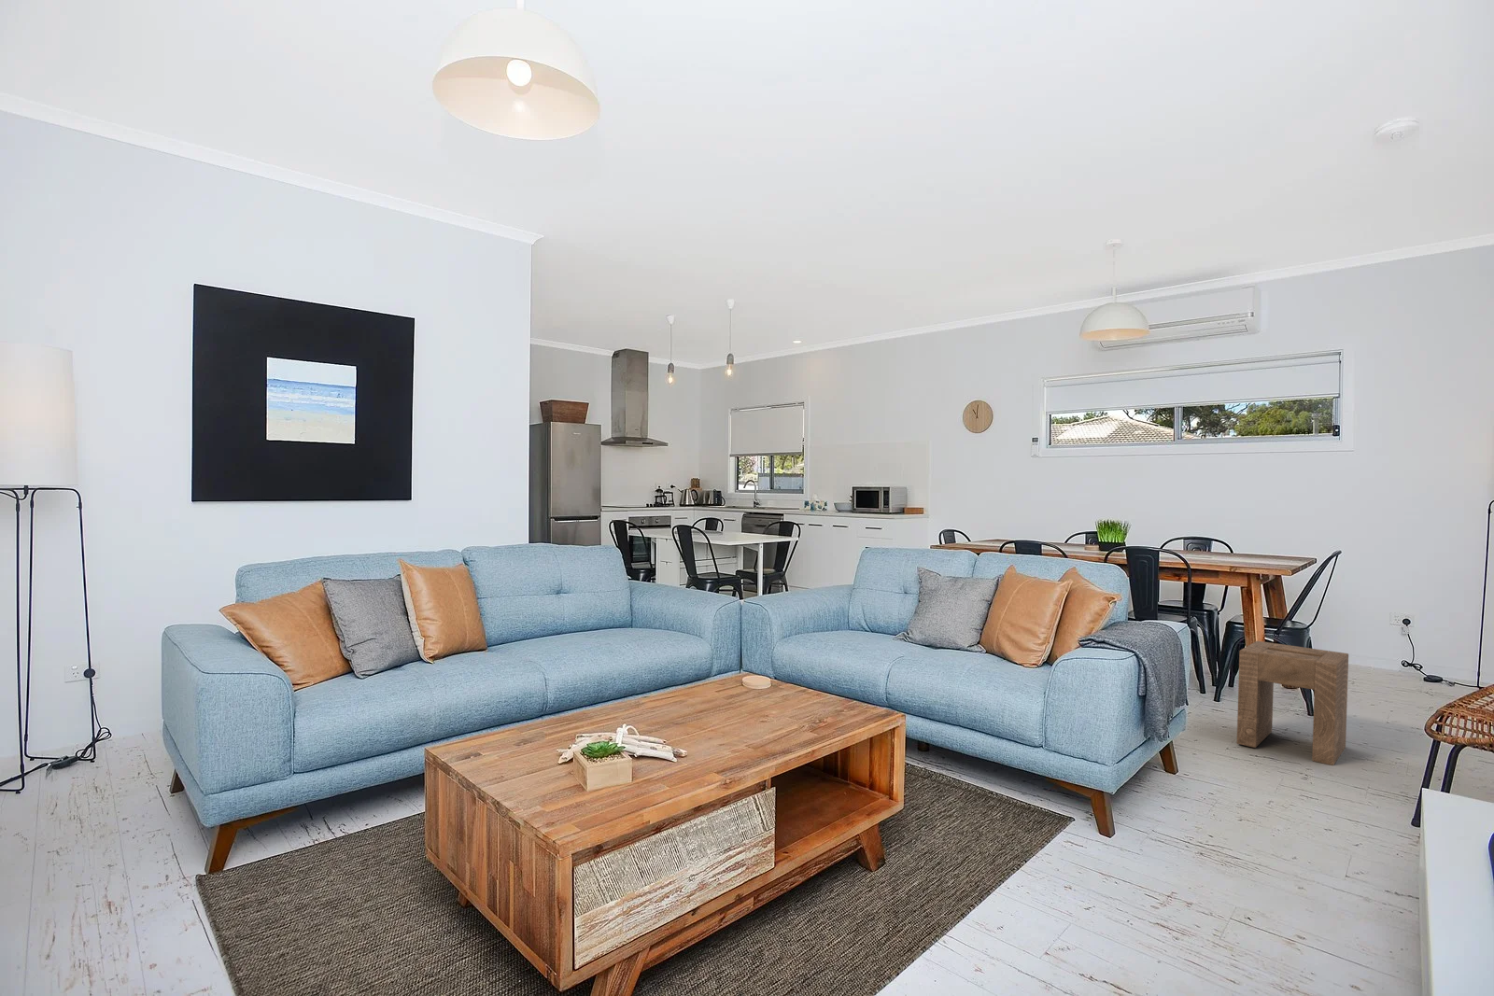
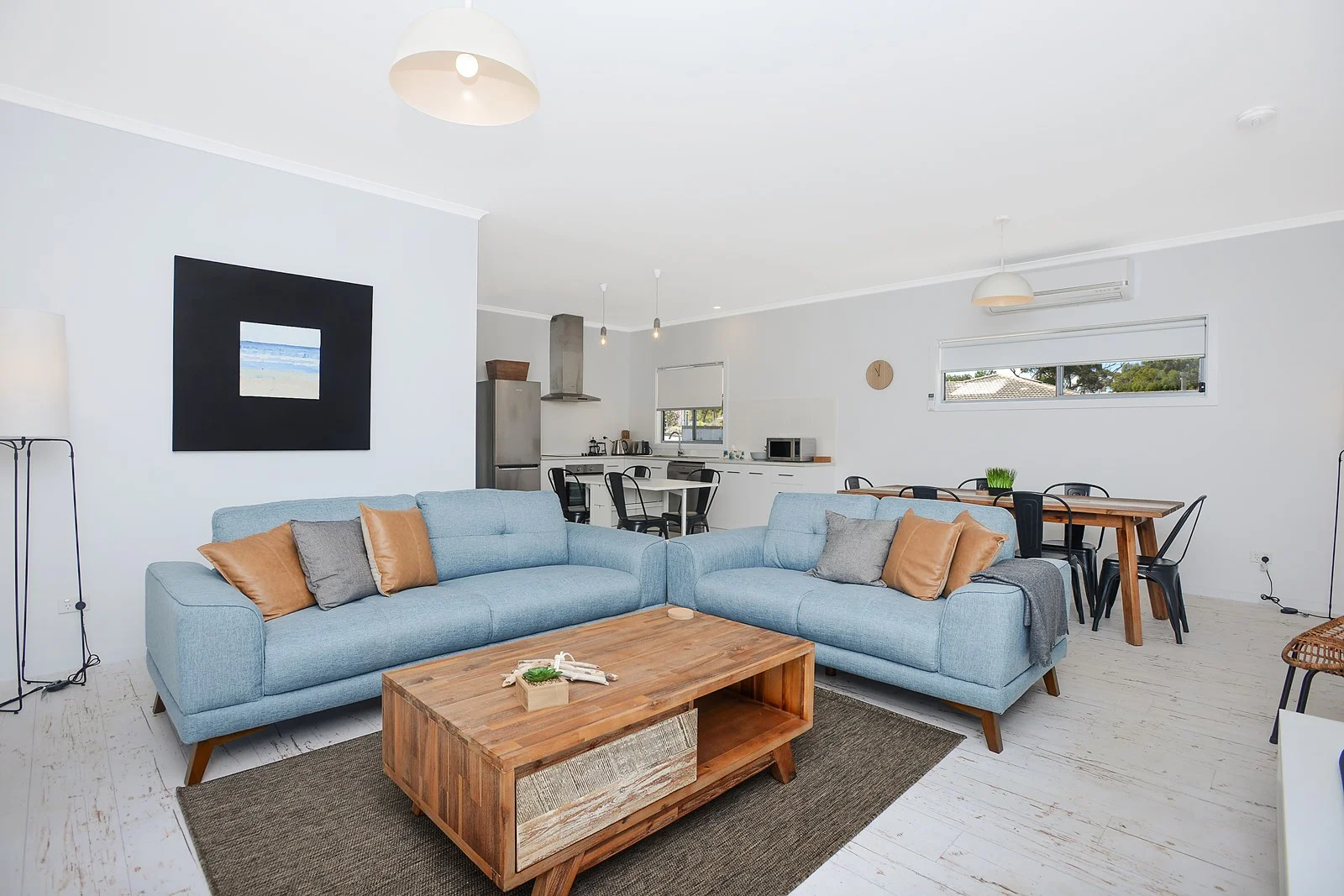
- stool (1295, 686)
